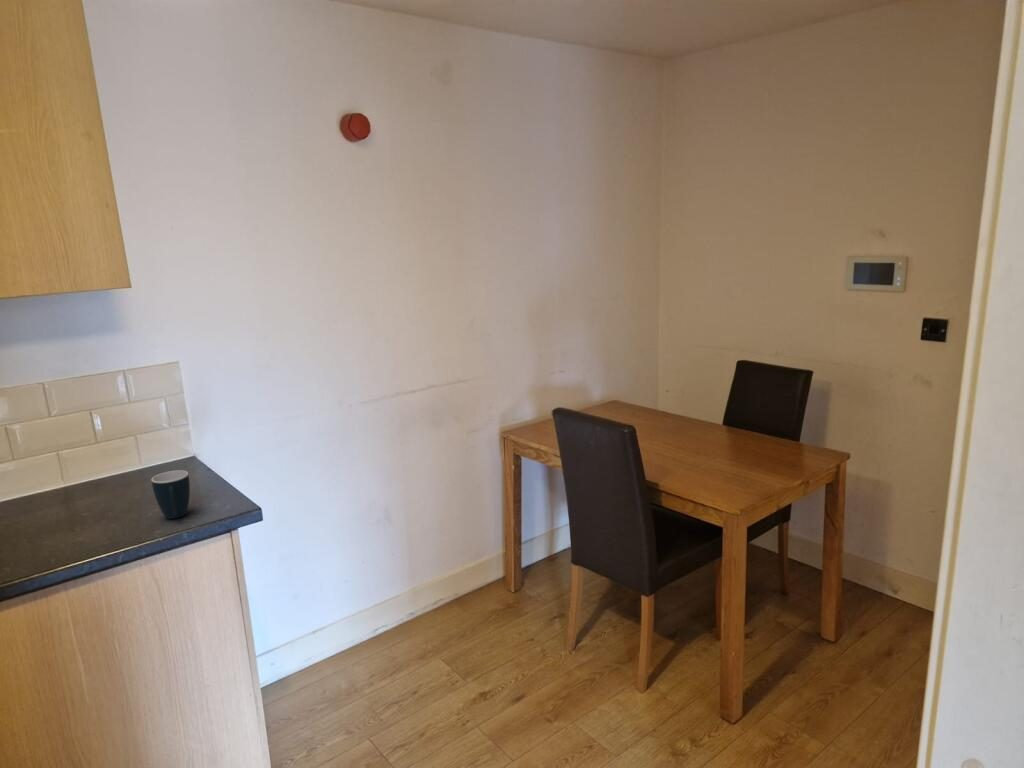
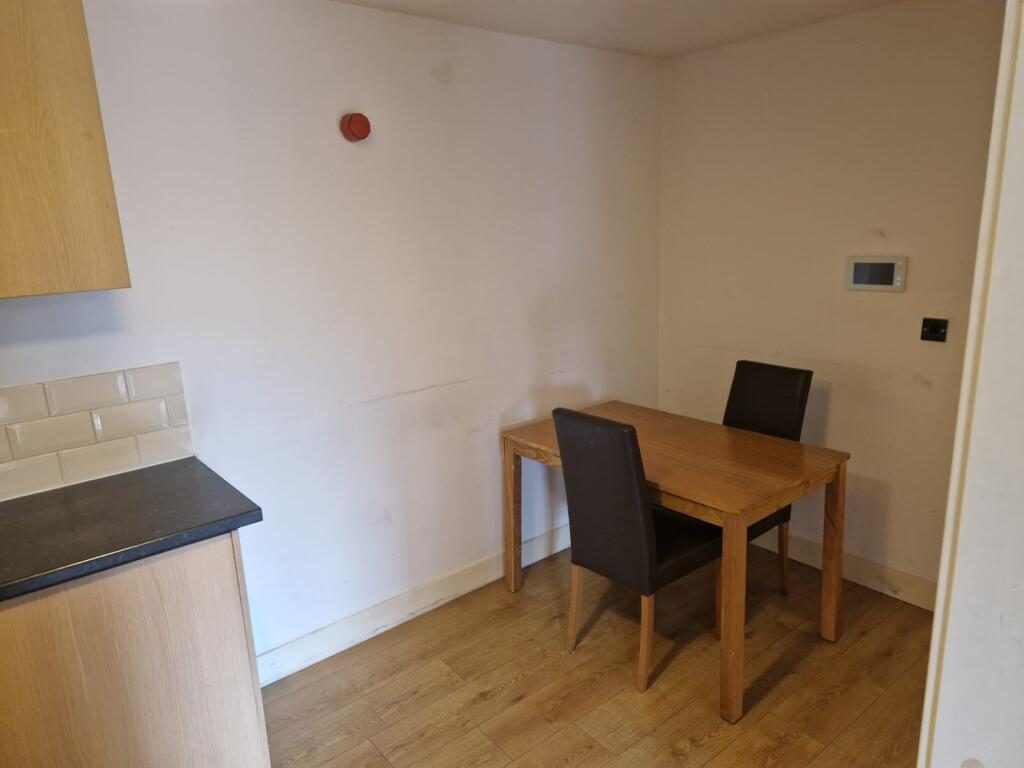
- mug (173, 497)
